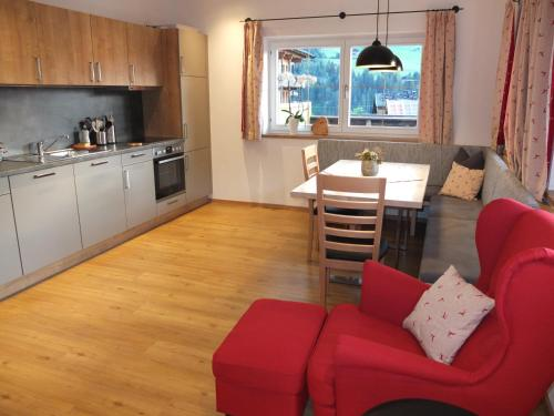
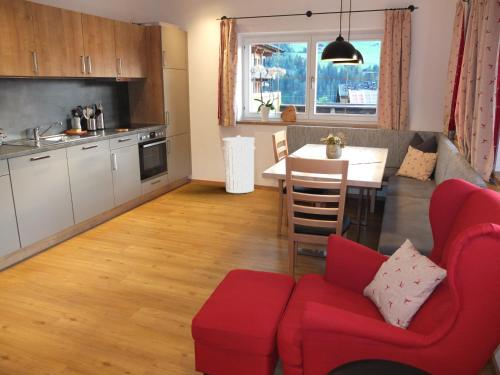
+ trash can (239, 163)
